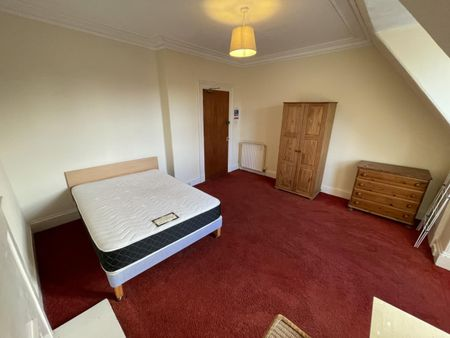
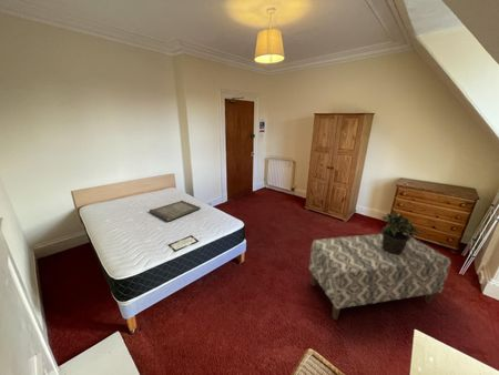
+ serving tray (175, 209)
+ bench (371, 271)
+ potted plant (395, 231)
